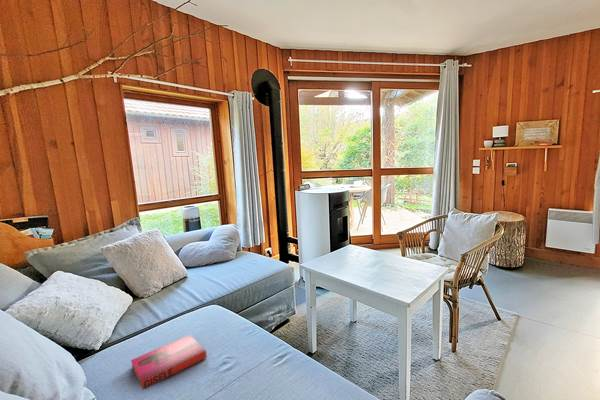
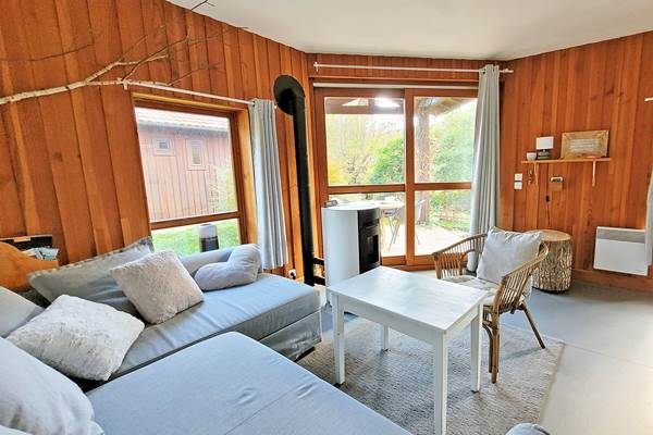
- hardback book (169, 359)
